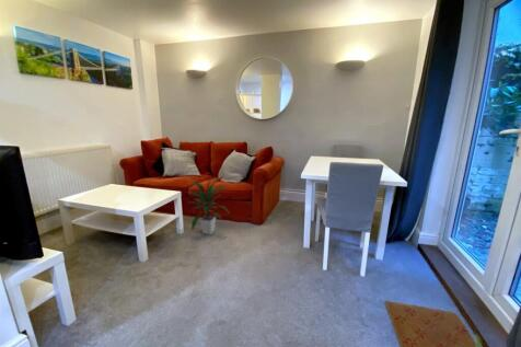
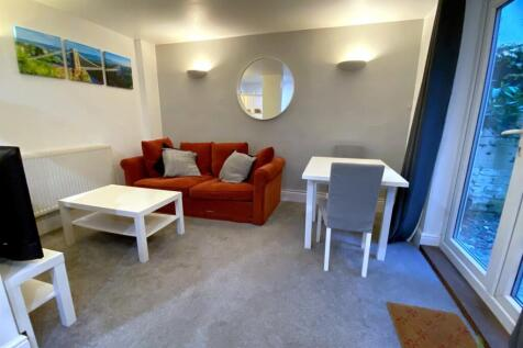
- indoor plant (206, 205)
